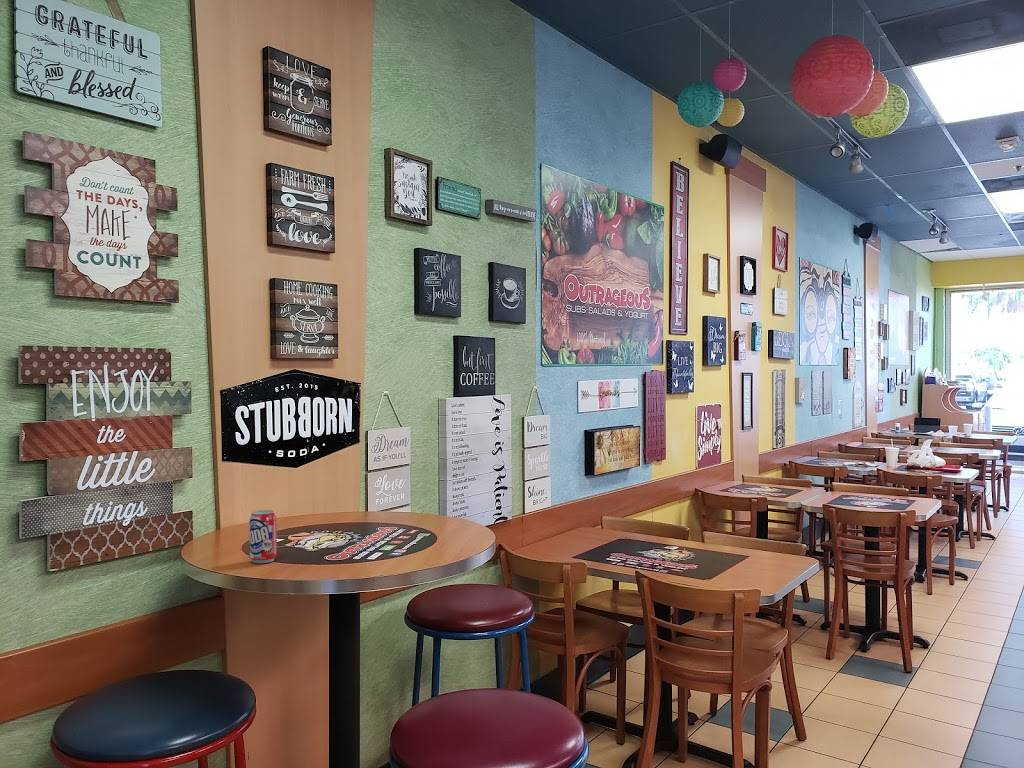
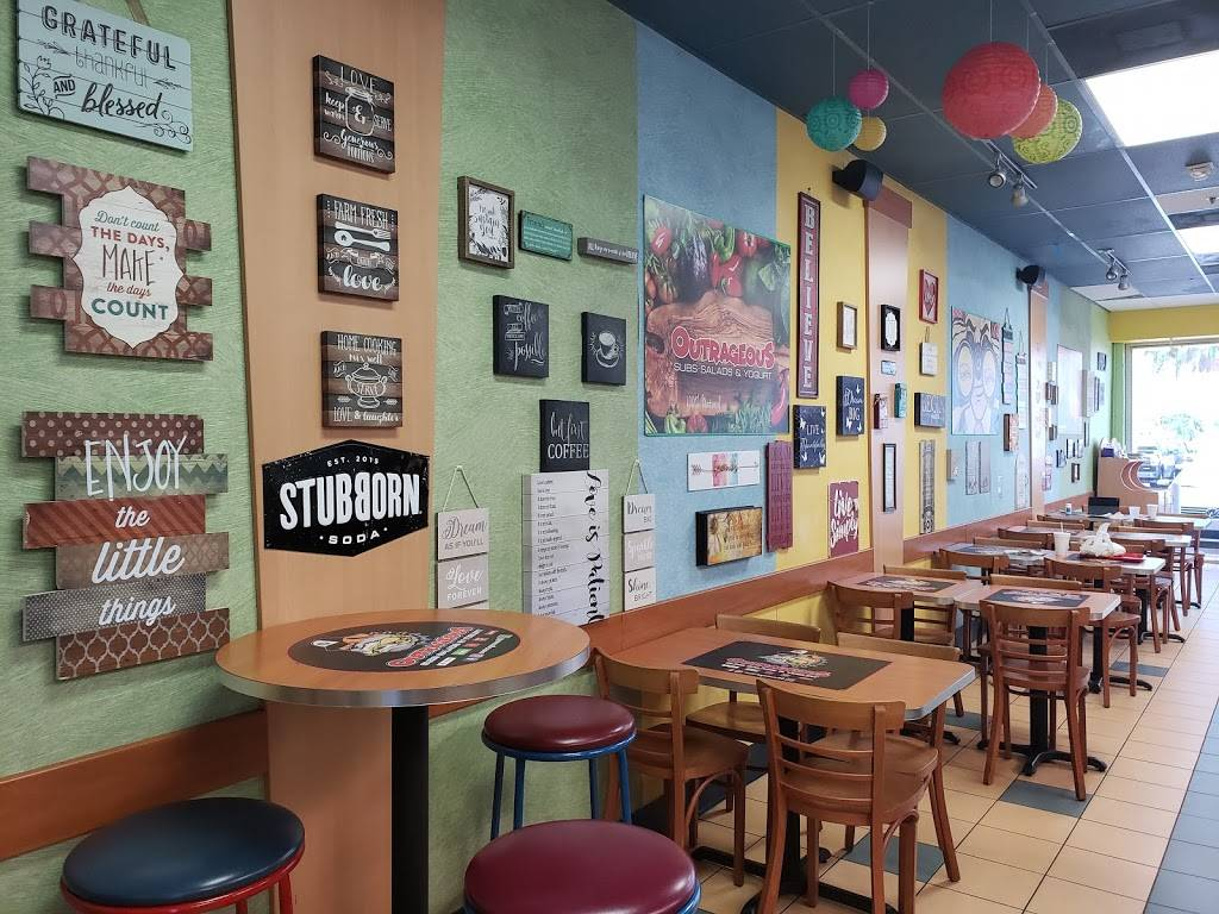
- beverage can (263, 536)
